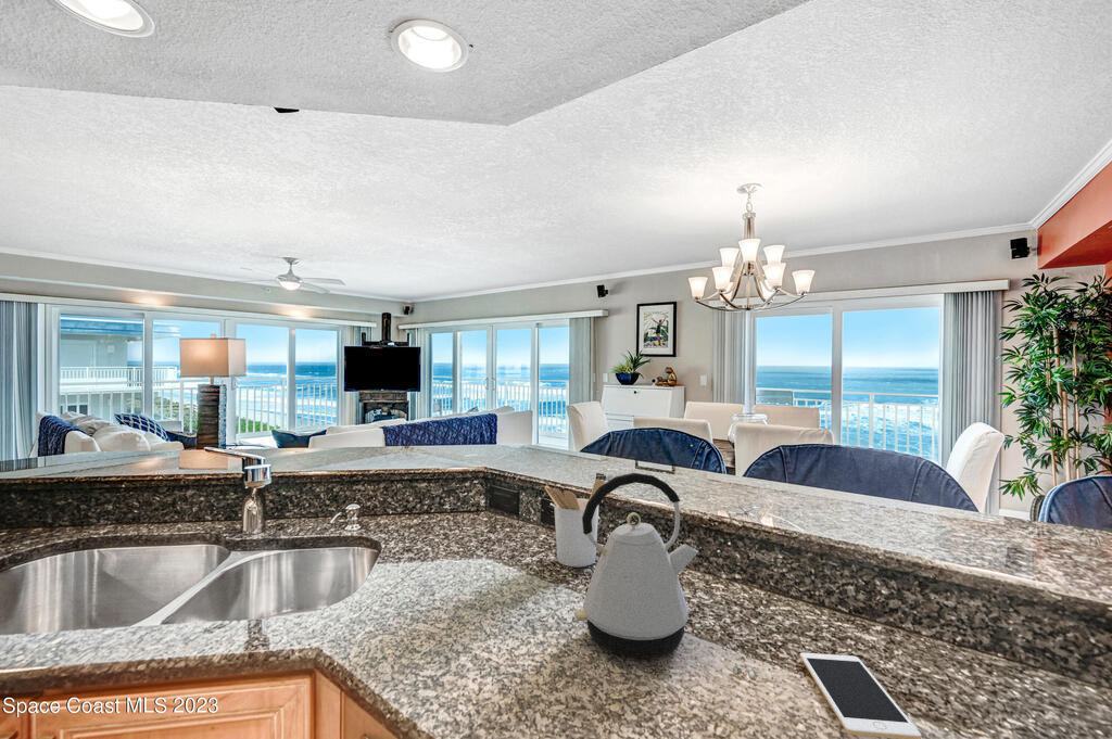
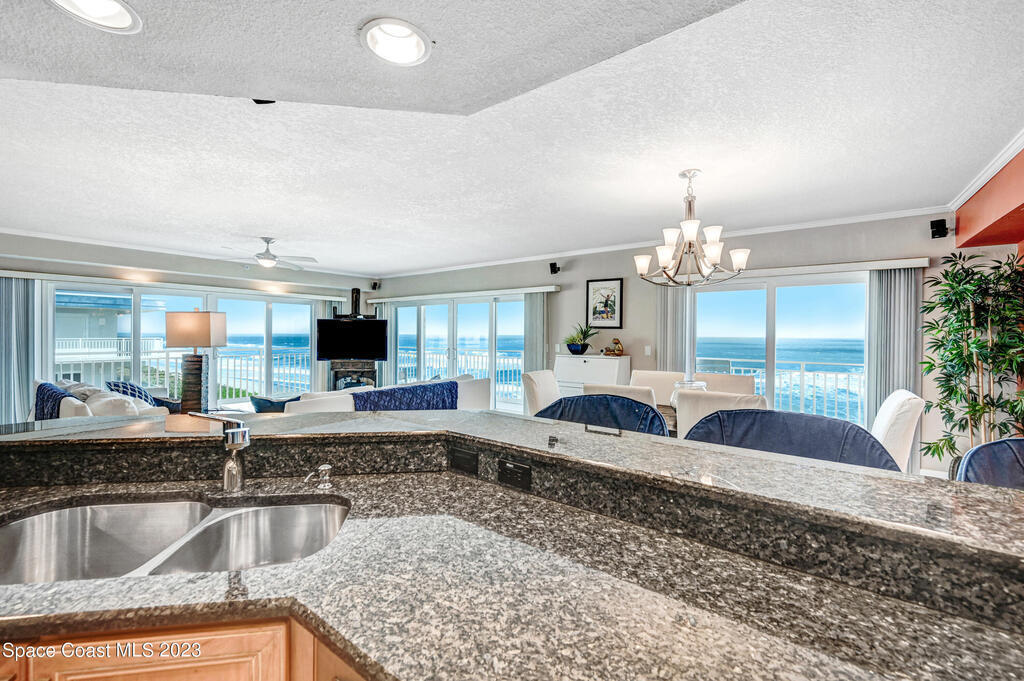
- kettle (637, 555)
- cell phone (852, 690)
- utensil holder (571, 521)
